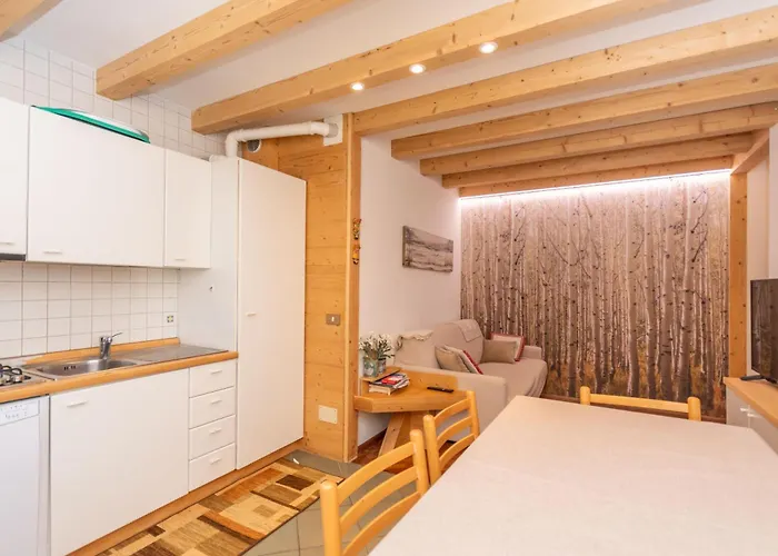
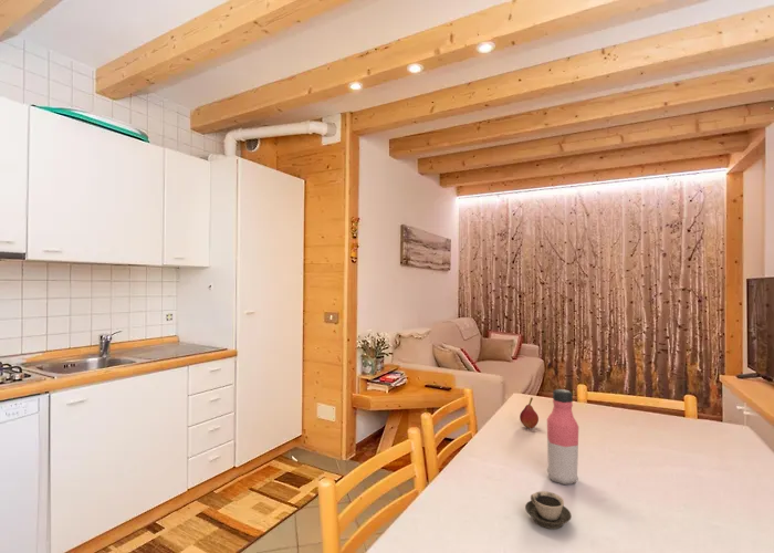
+ water bottle (562, 435)
+ fruit (529, 411)
+ cup (547, 509)
